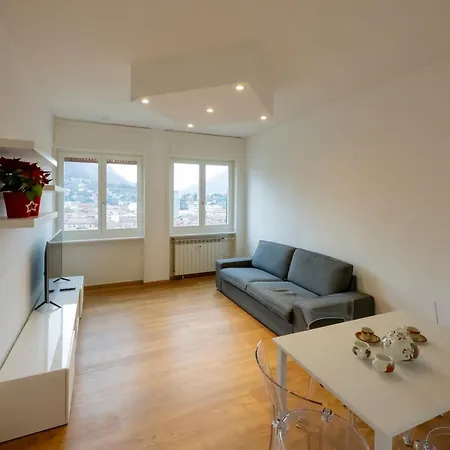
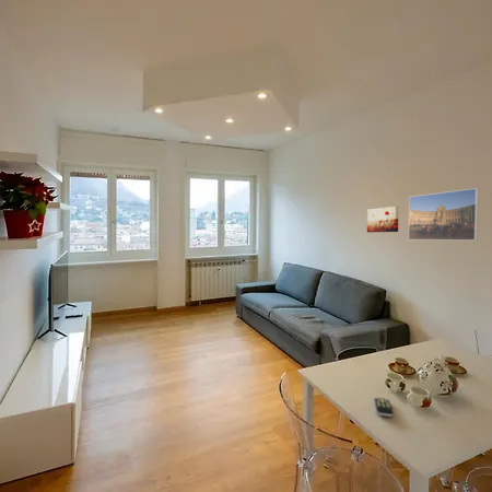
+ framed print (440, 216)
+ wall art (382, 220)
+ remote control (383, 406)
